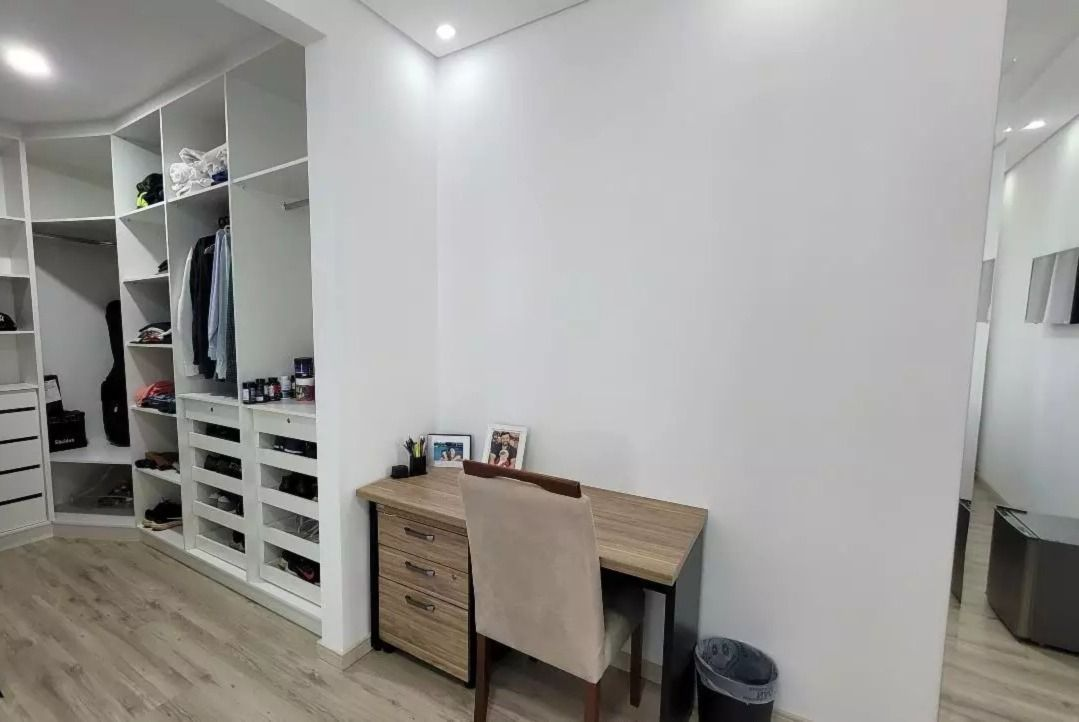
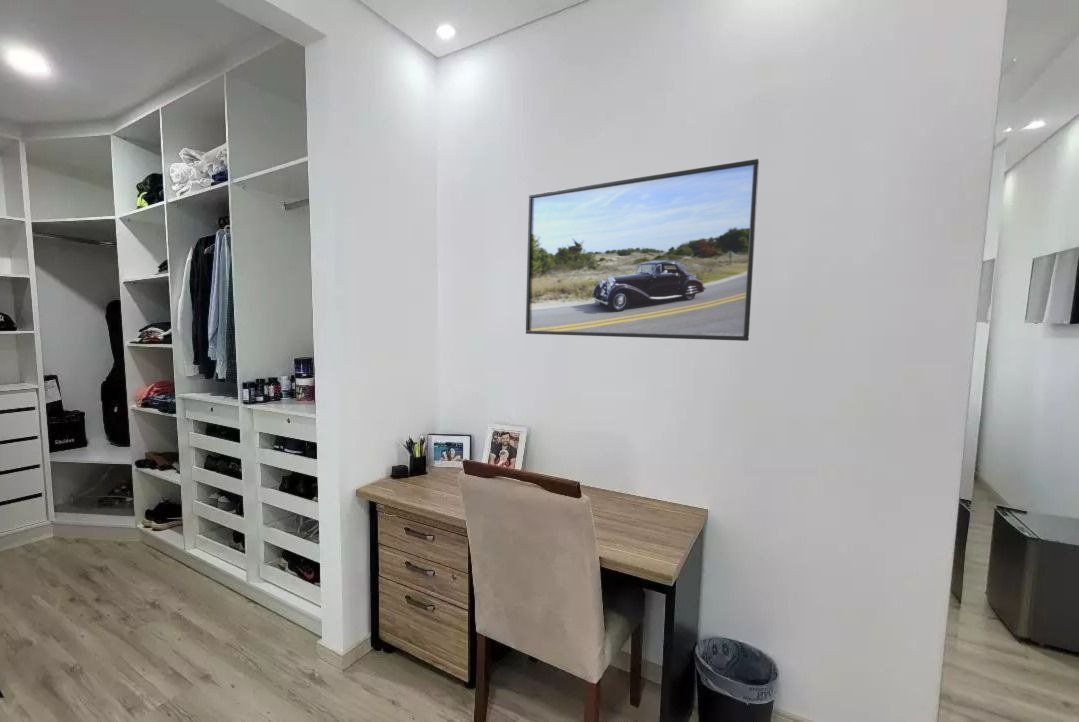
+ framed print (625, 259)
